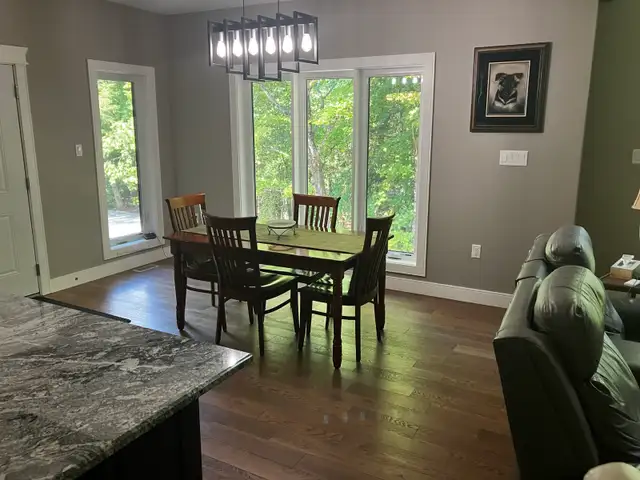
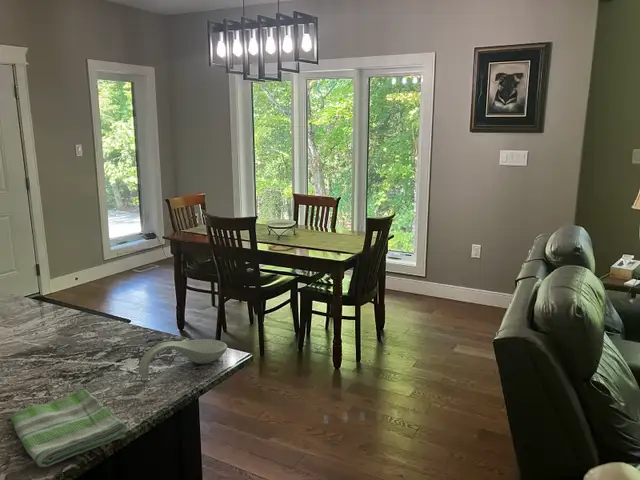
+ dish towel (66, 422)
+ spoon rest (184, 352)
